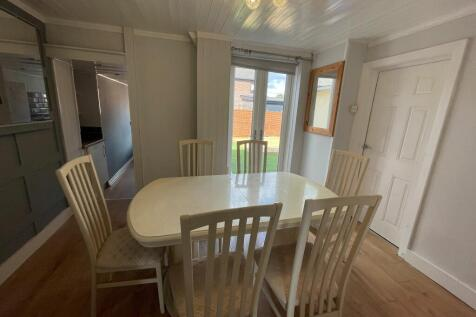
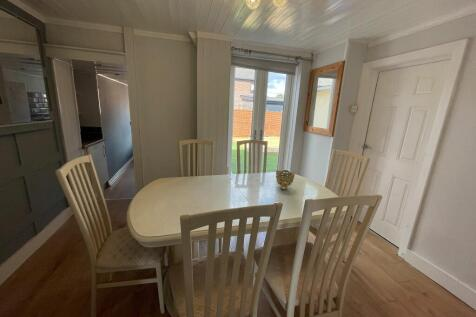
+ decorative bowl (284, 180)
